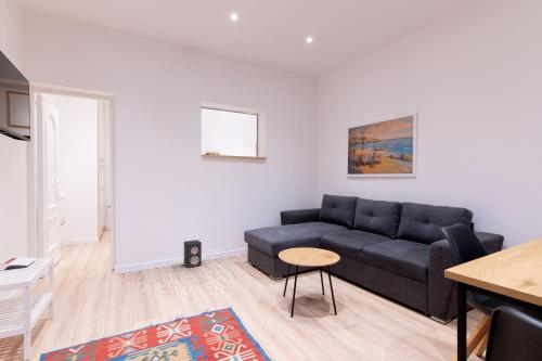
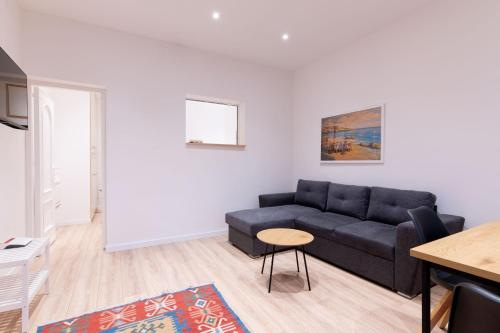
- speaker (192, 253)
